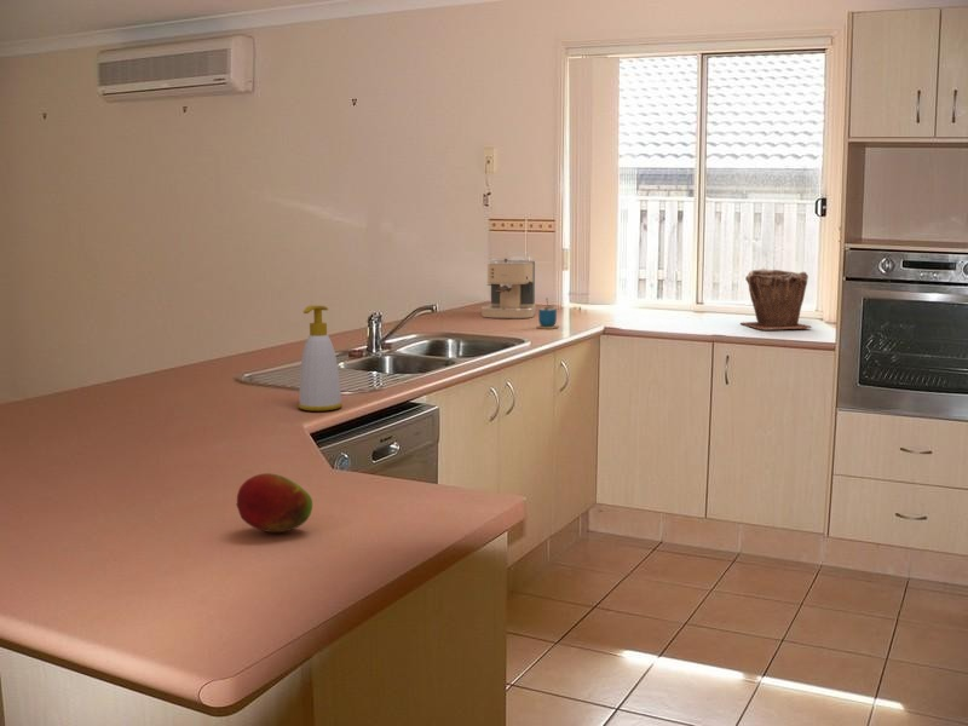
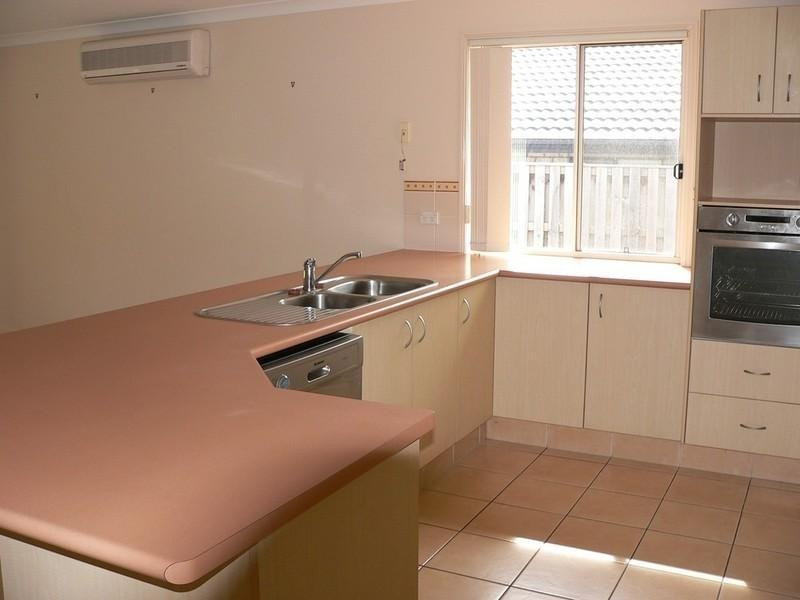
- coffee maker (508, 287)
- soap bottle (318, 356)
- plant pot (776, 298)
- cup (547, 312)
- fruit (273, 502)
